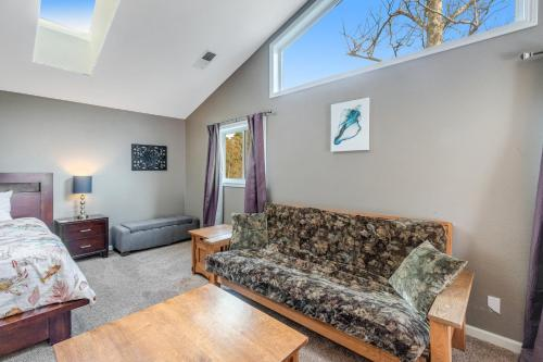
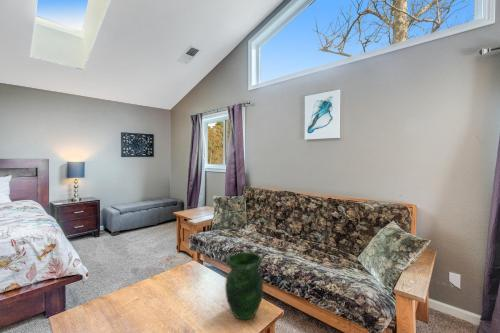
+ vase (244, 285)
